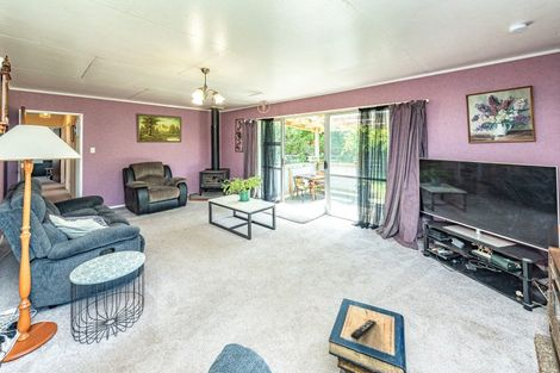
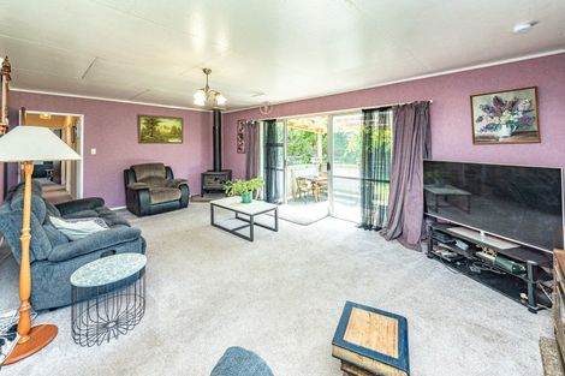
- remote control (363, 328)
